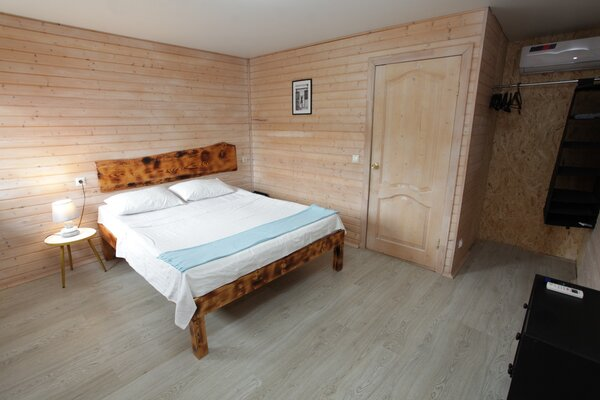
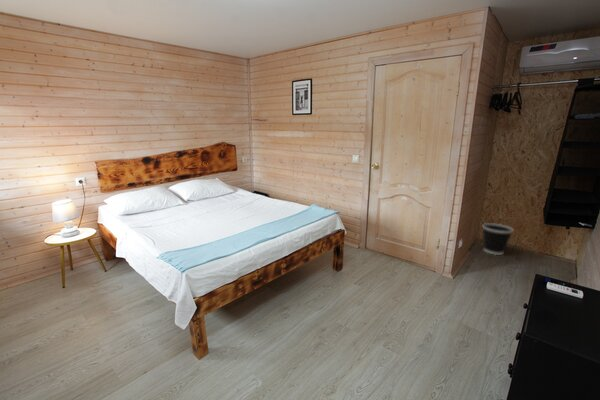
+ wastebasket (495, 239)
